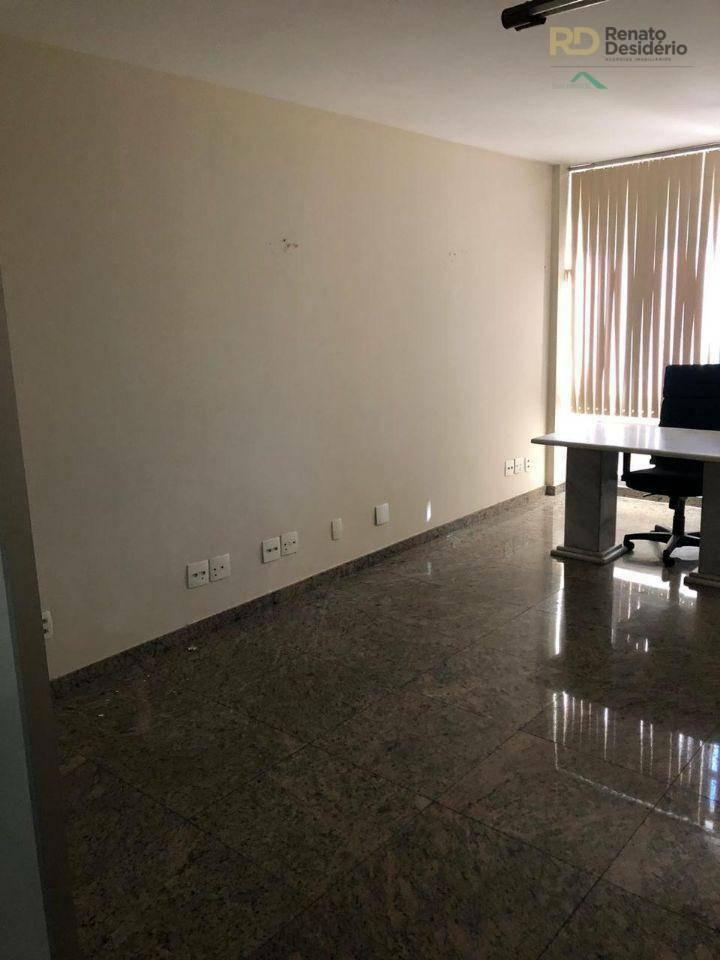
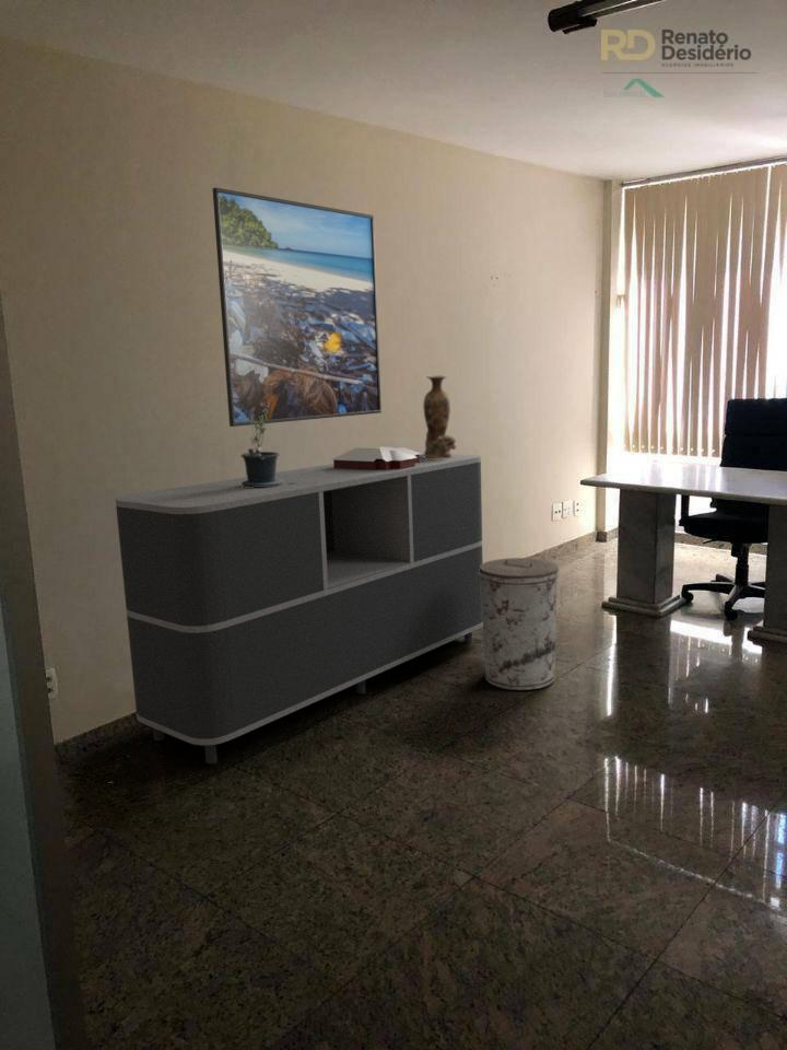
+ potted plant (260, 447)
+ vase with dog figurine (438, 416)
+ sideboard (329, 581)
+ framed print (306, 313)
+ trash can (518, 619)
+ books (384, 455)
